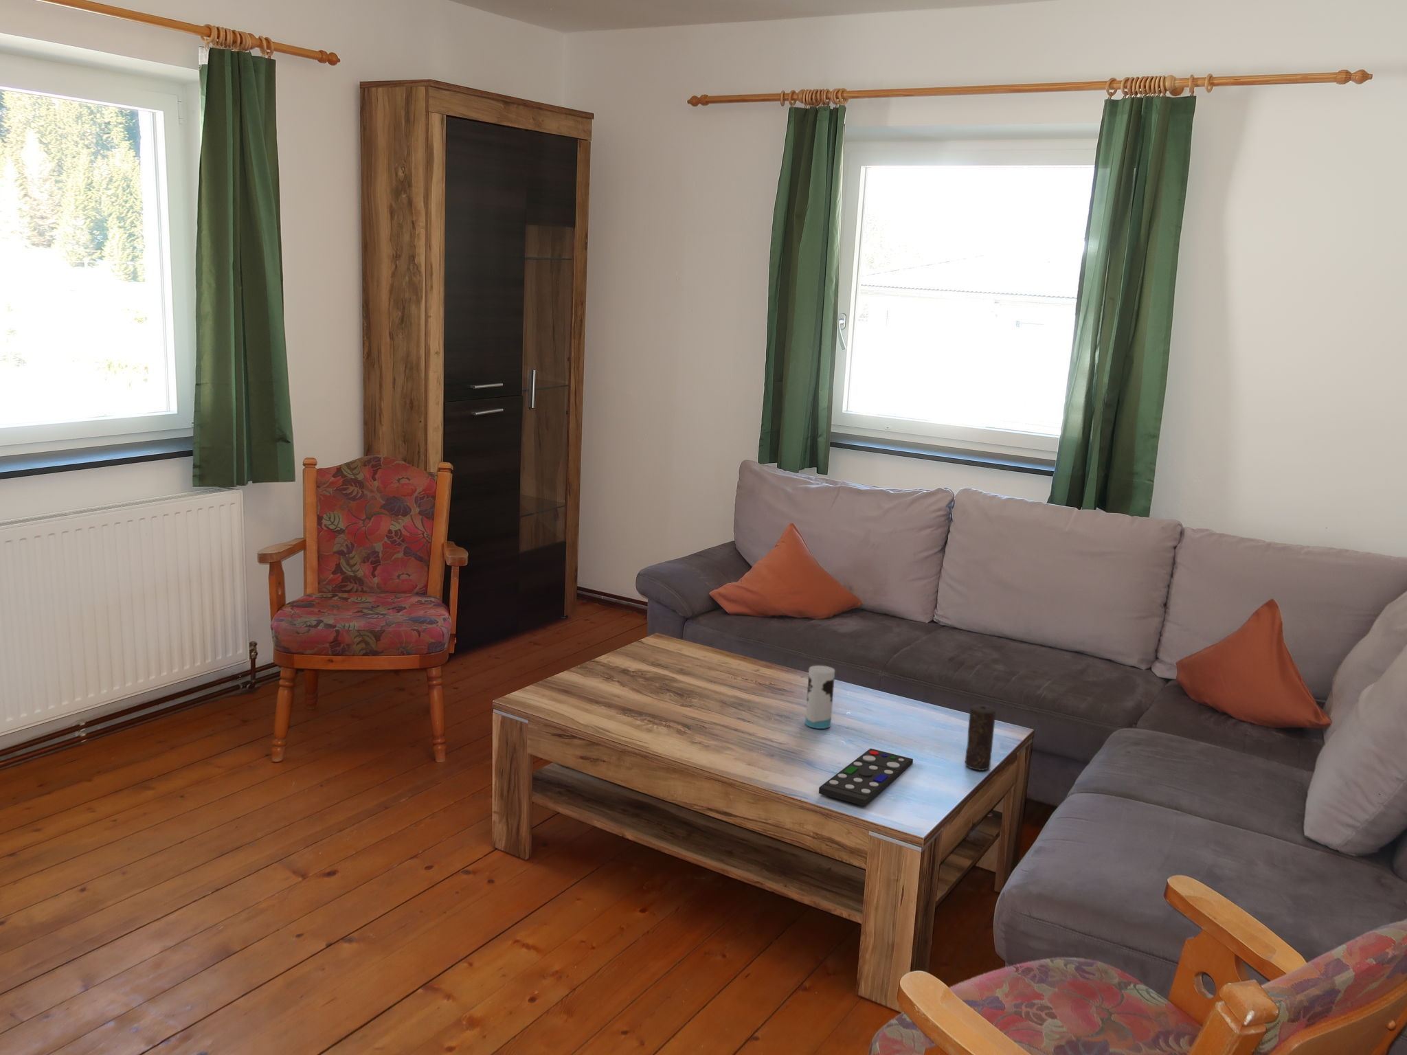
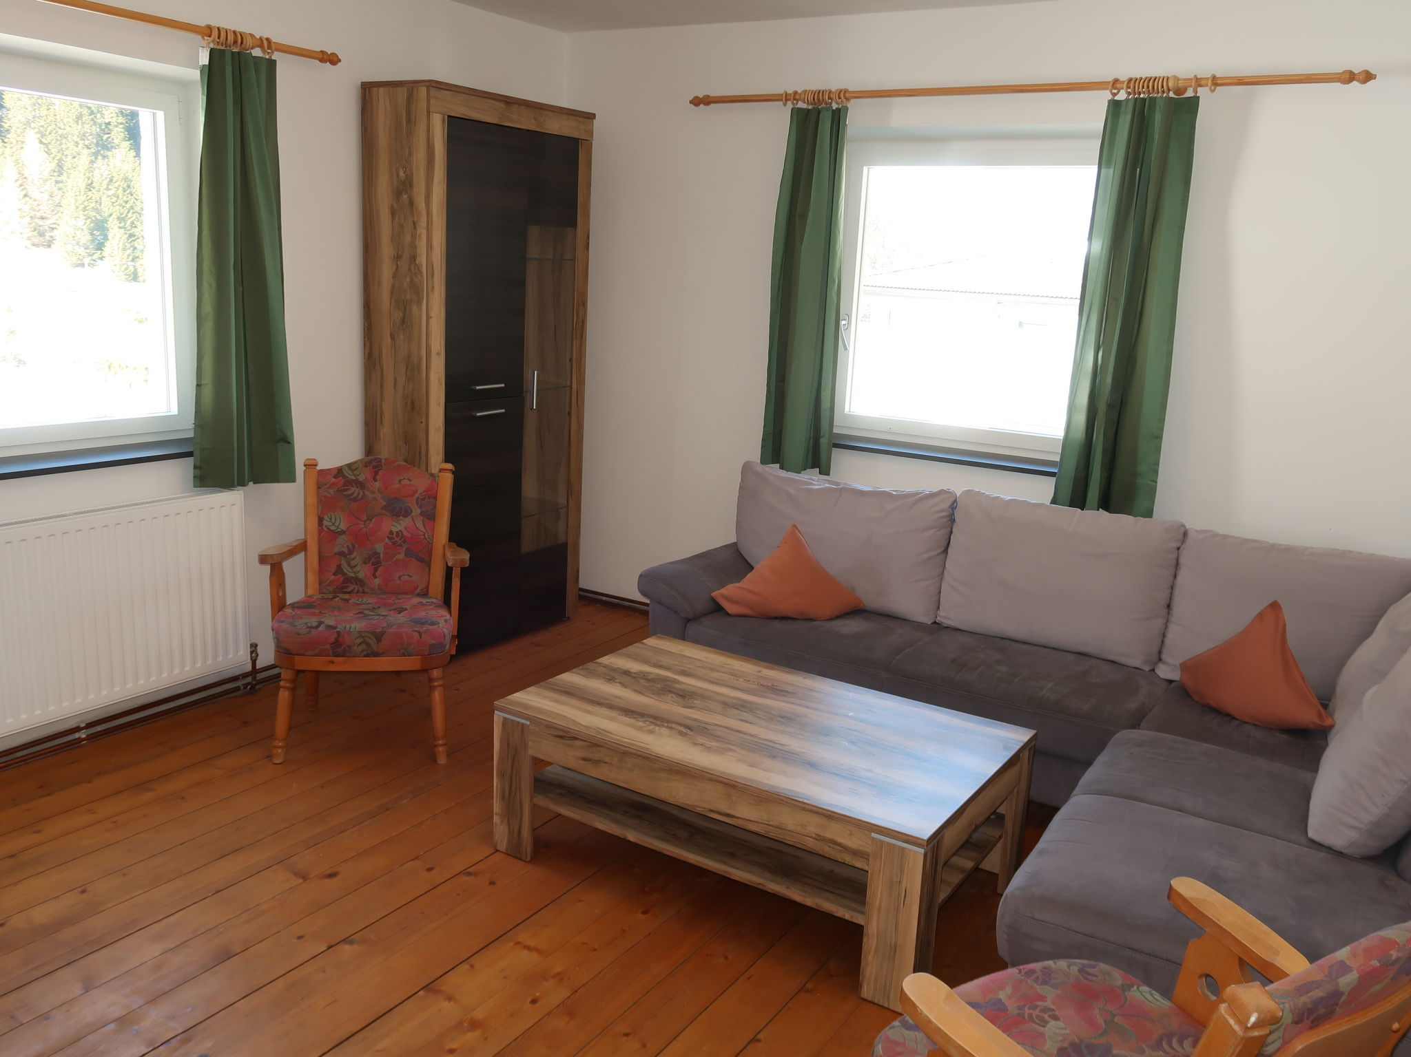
- remote control (867, 775)
- cup (820, 696)
- candle (979, 737)
